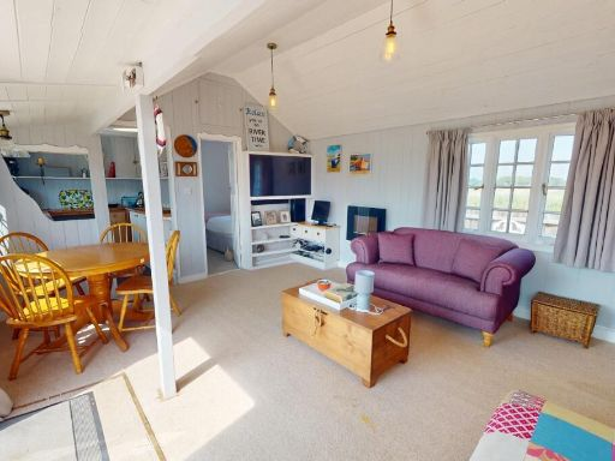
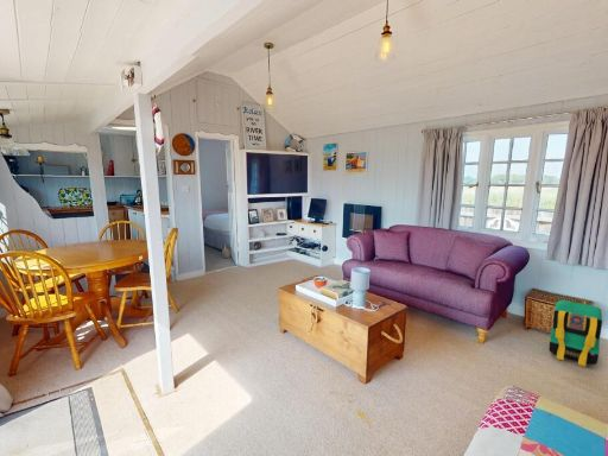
+ backpack (575, 328)
